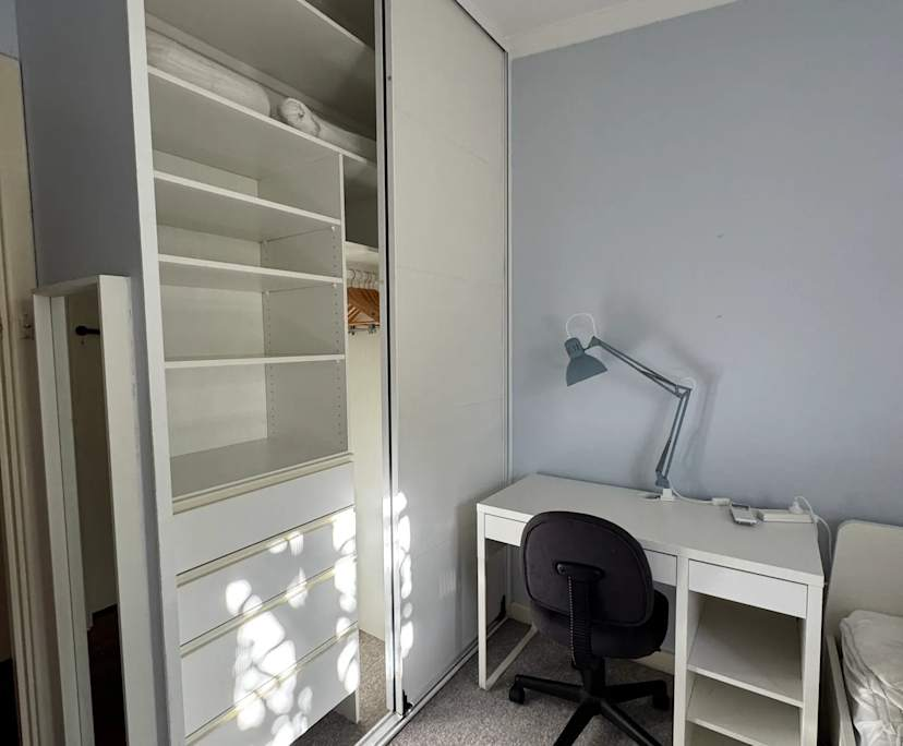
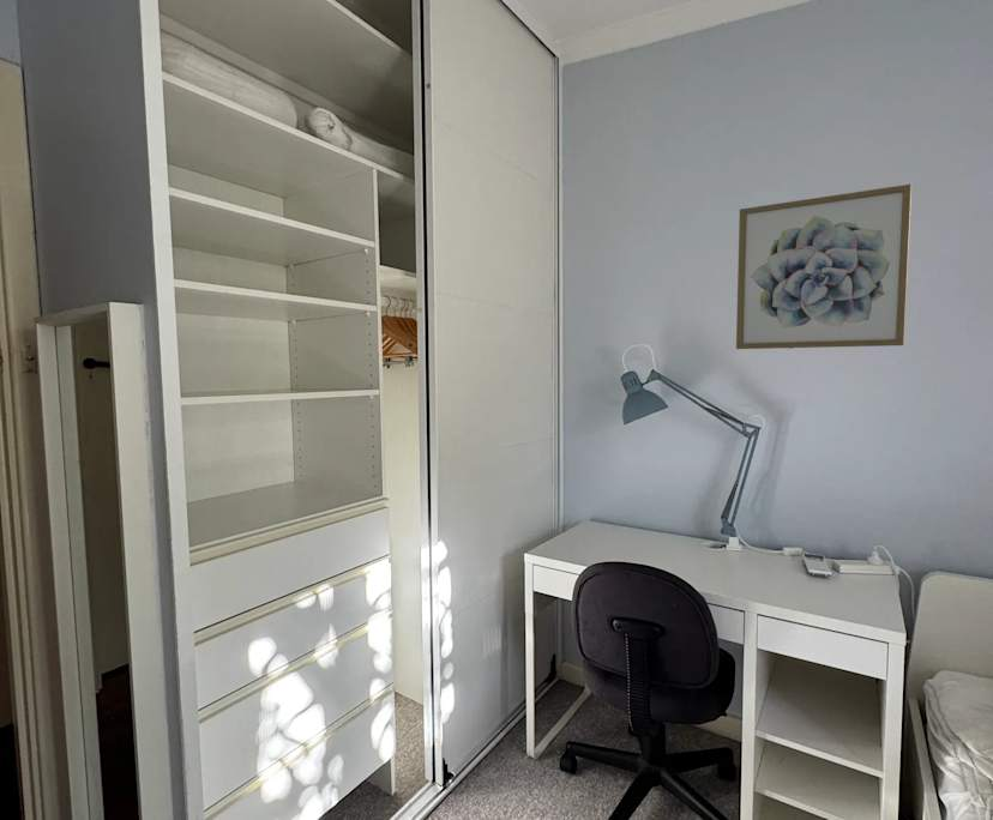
+ wall art (817, 273)
